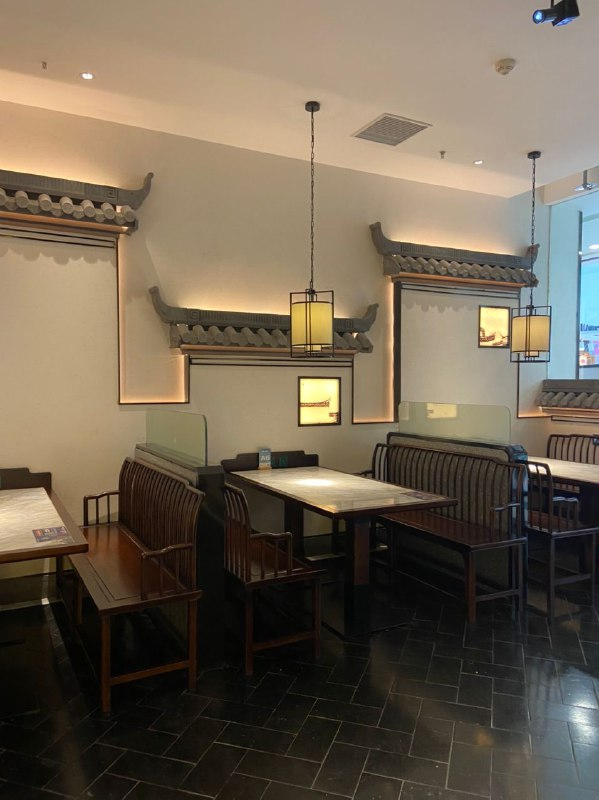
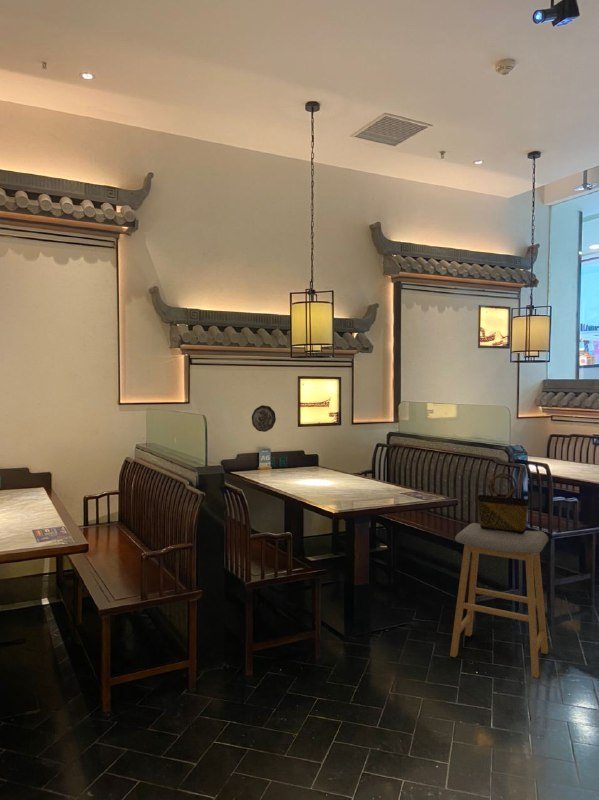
+ decorative plate (263, 418)
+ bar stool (500, 592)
+ handbag (503, 501)
